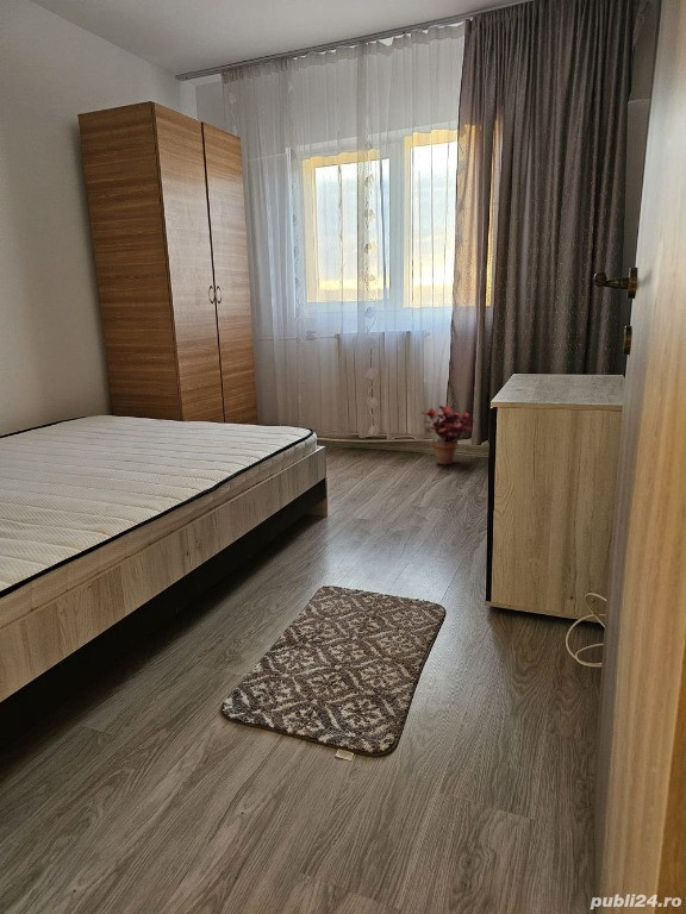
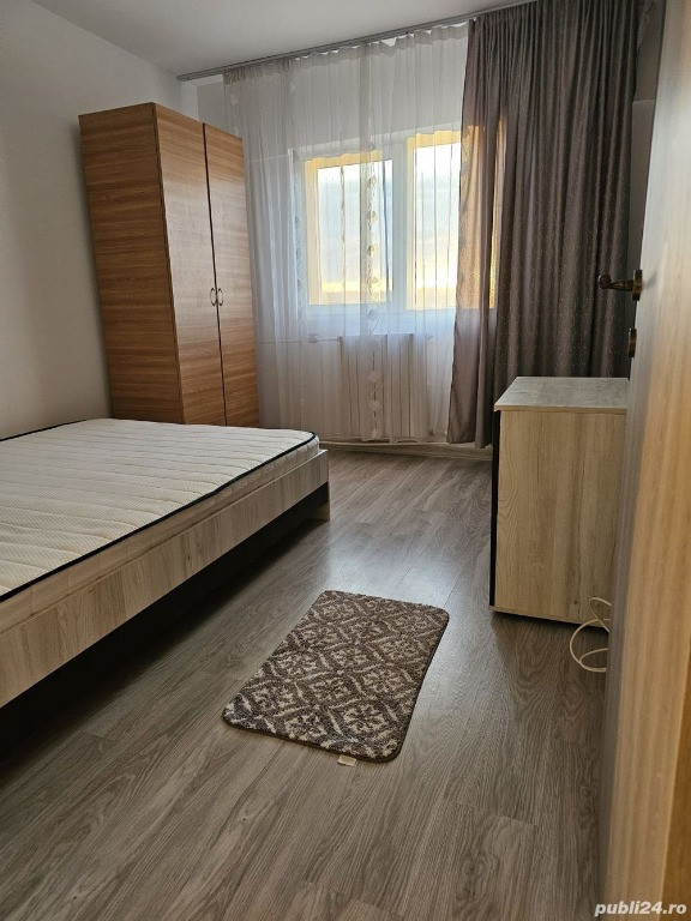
- potted plant (448, 436)
